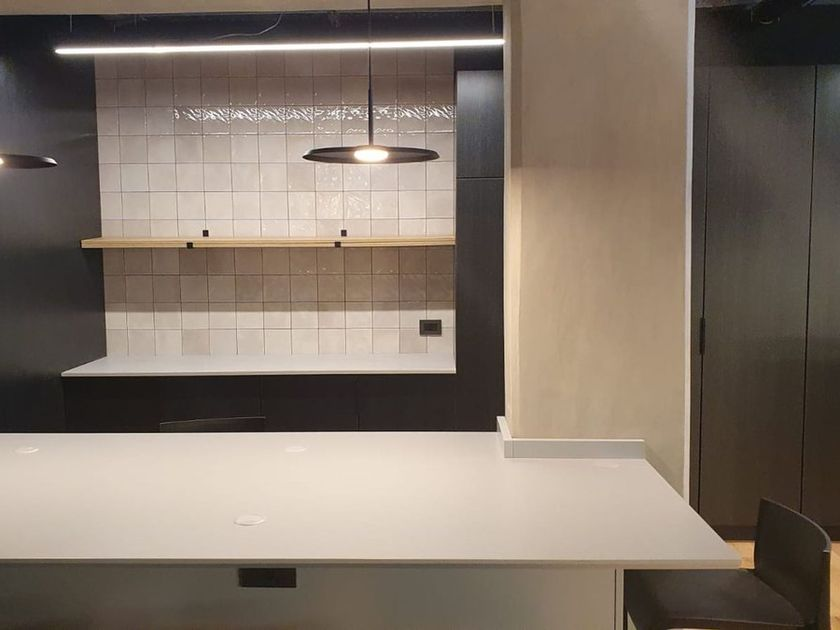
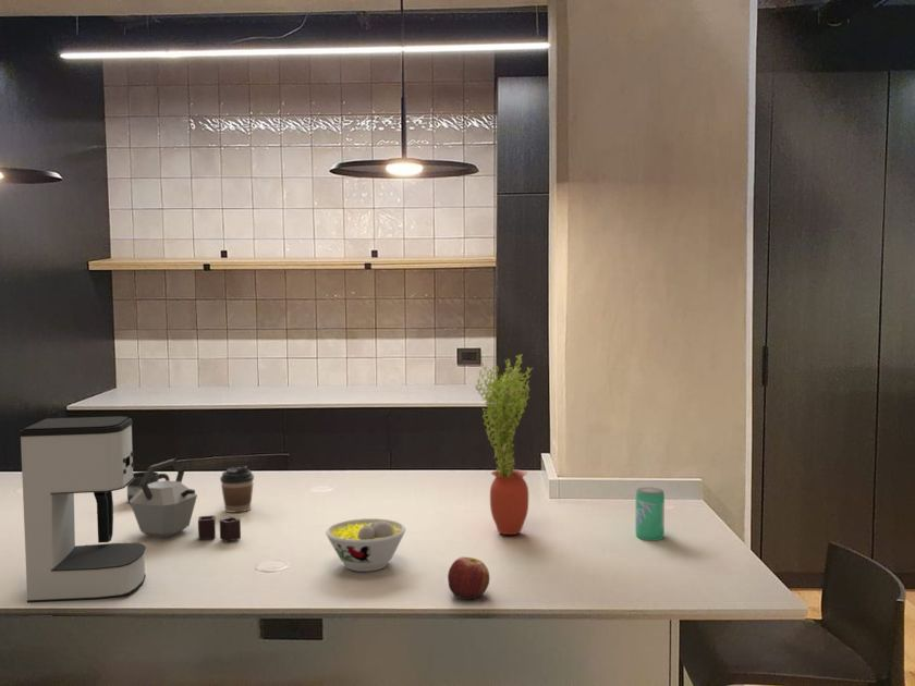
+ bowl (366, 541)
+ beverage can (649, 513)
+ coffee maker (96, 501)
+ apple (468, 576)
+ coffee cup (236, 488)
+ mug (147, 483)
+ kettle (188, 500)
+ potted plant (503, 442)
